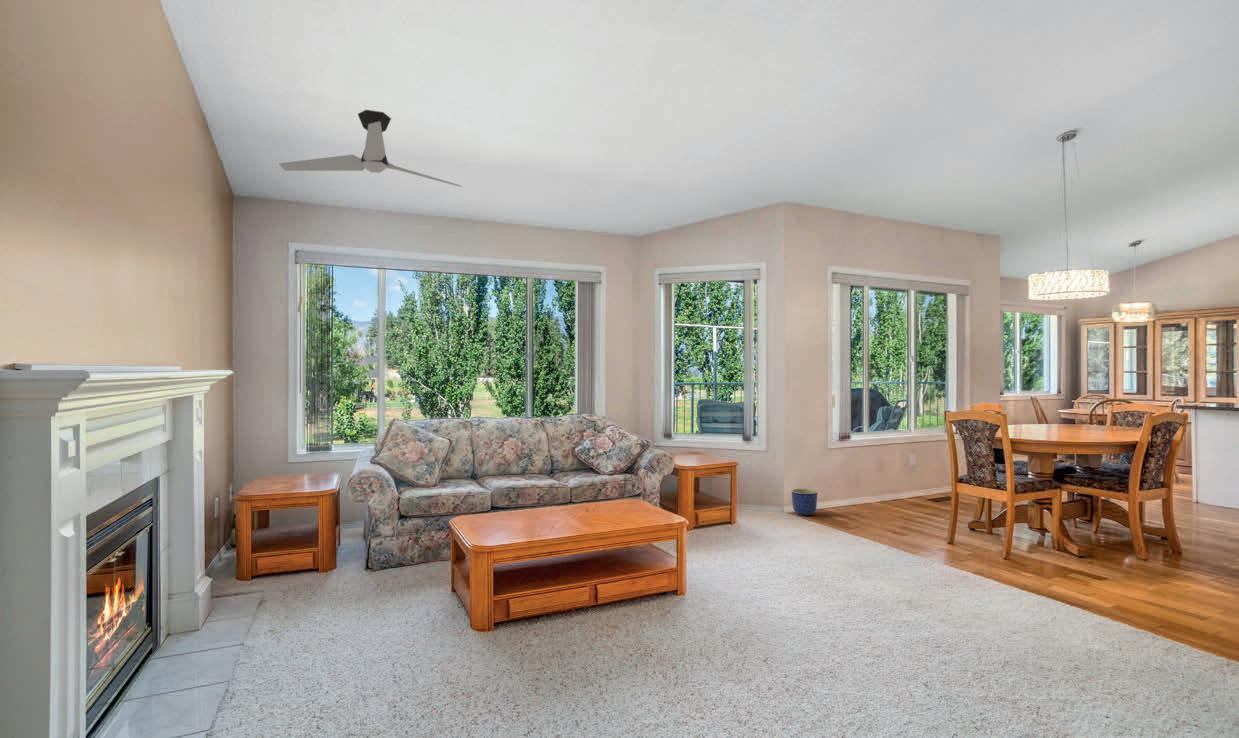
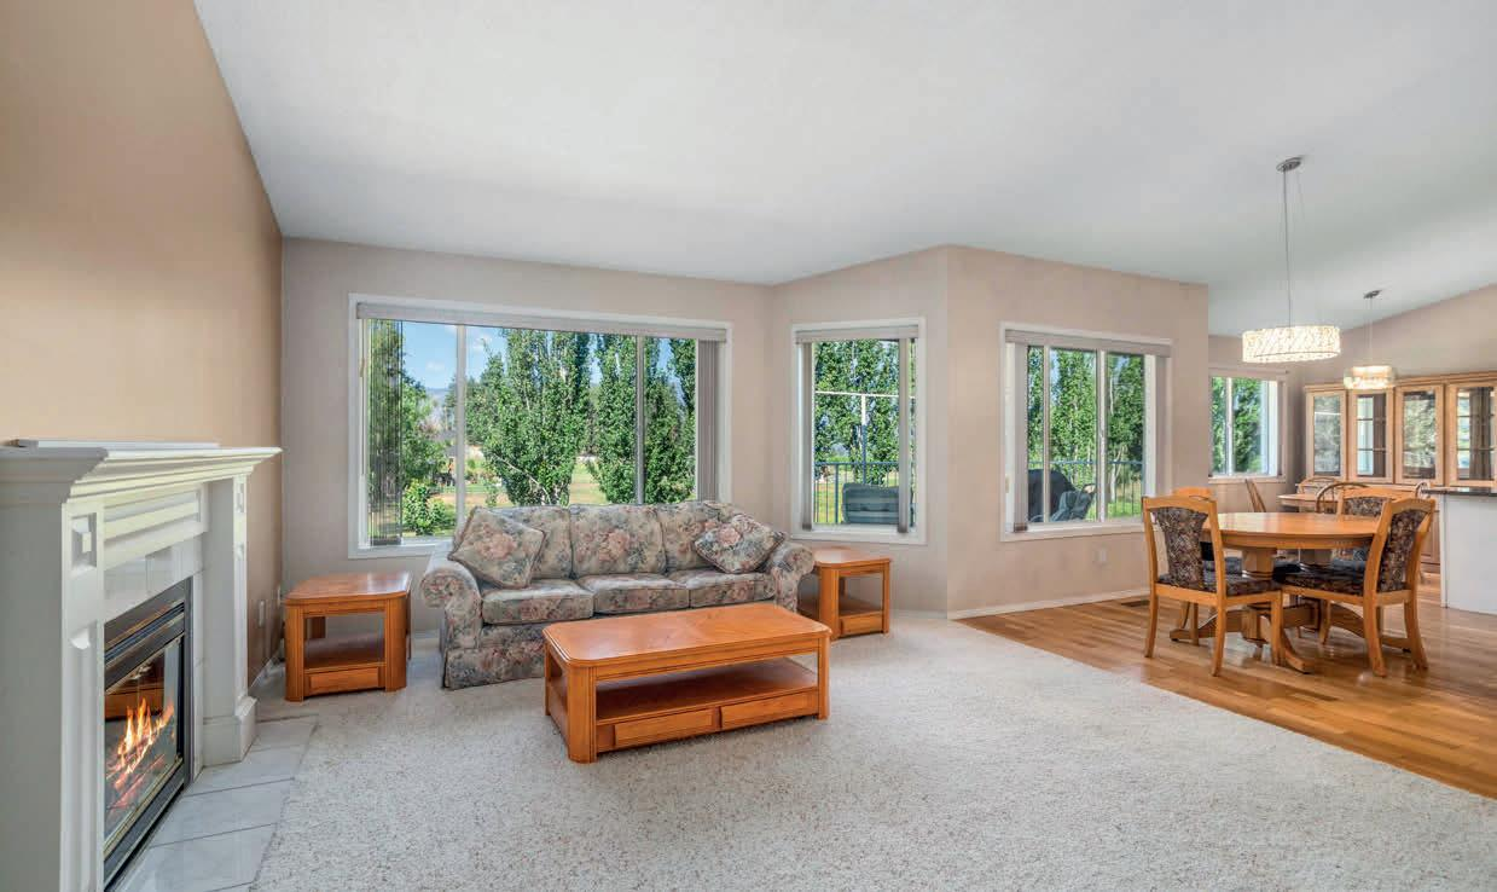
- planter (804, 502)
- ceiling fan (374, 135)
